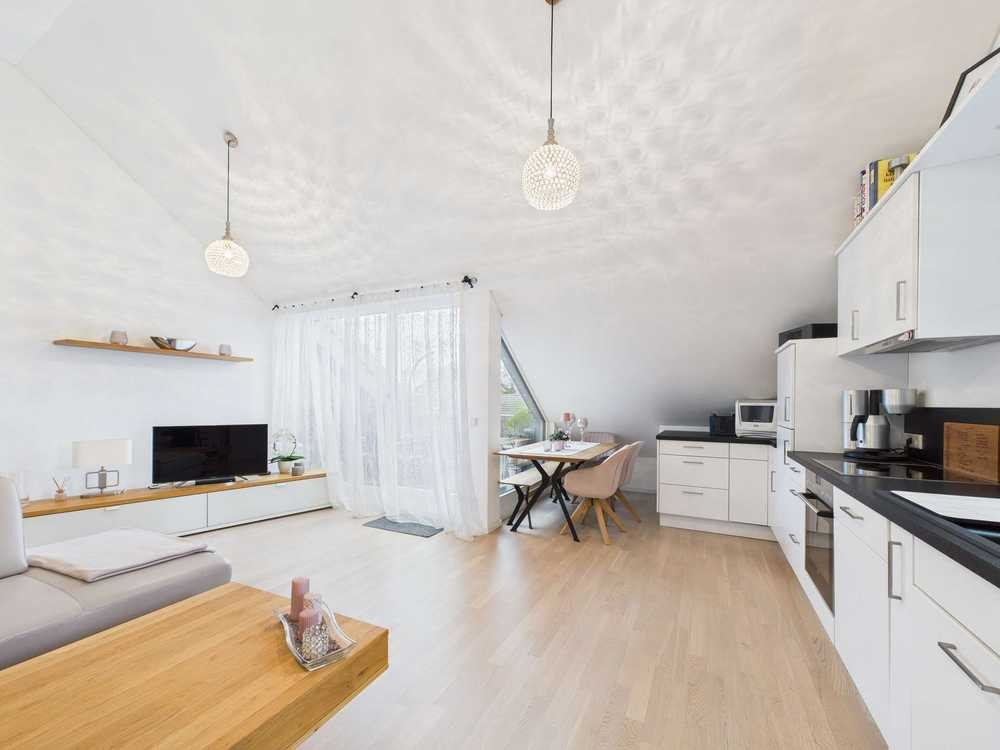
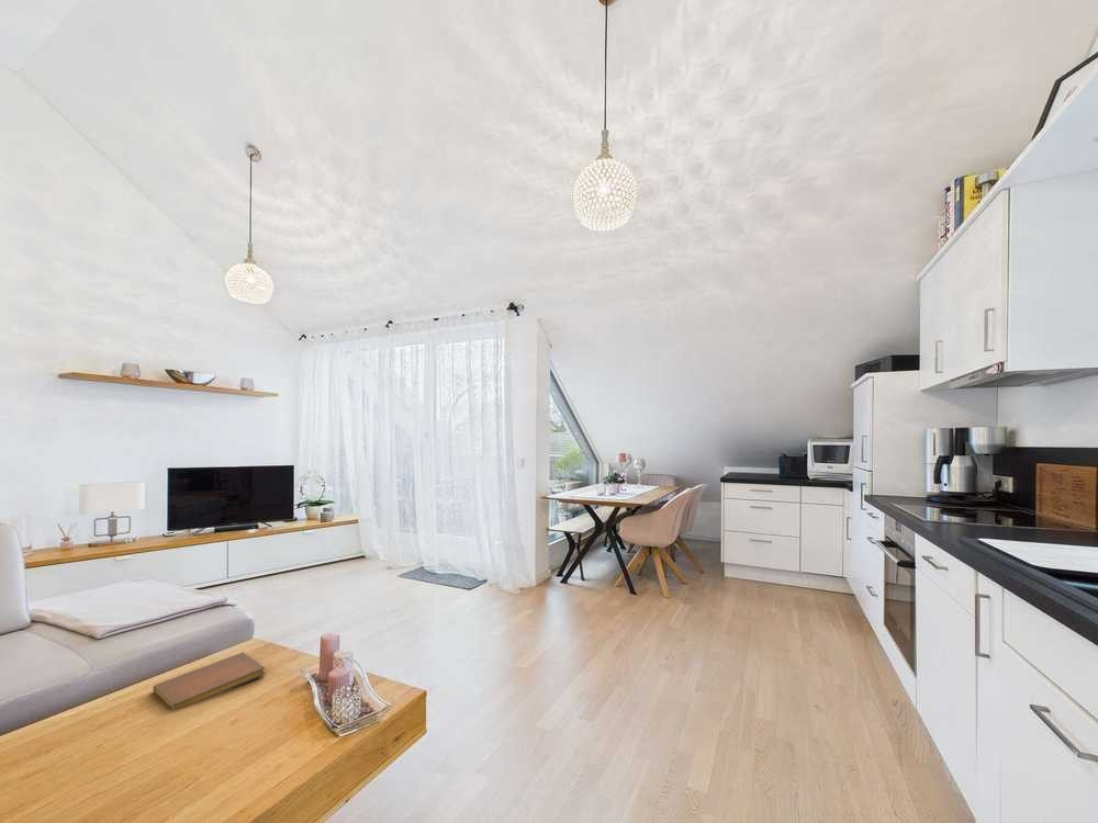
+ notebook (211, 678)
